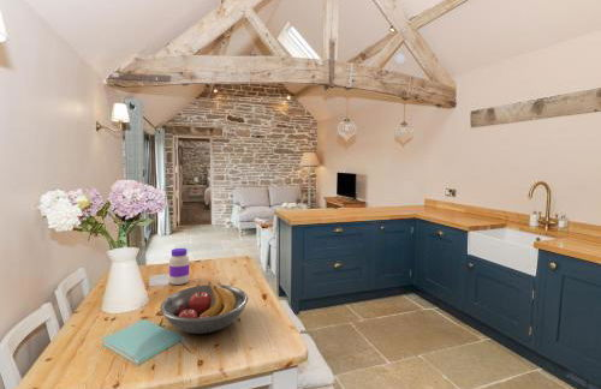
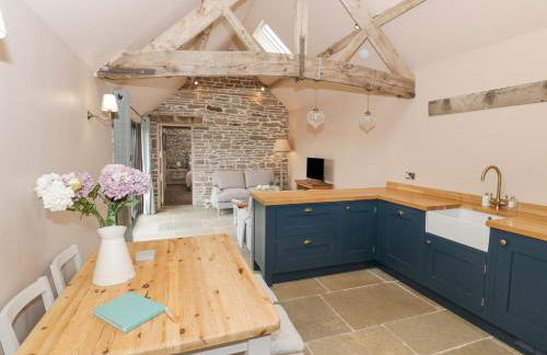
- jar (179, 265)
- fruit bowl (206, 307)
